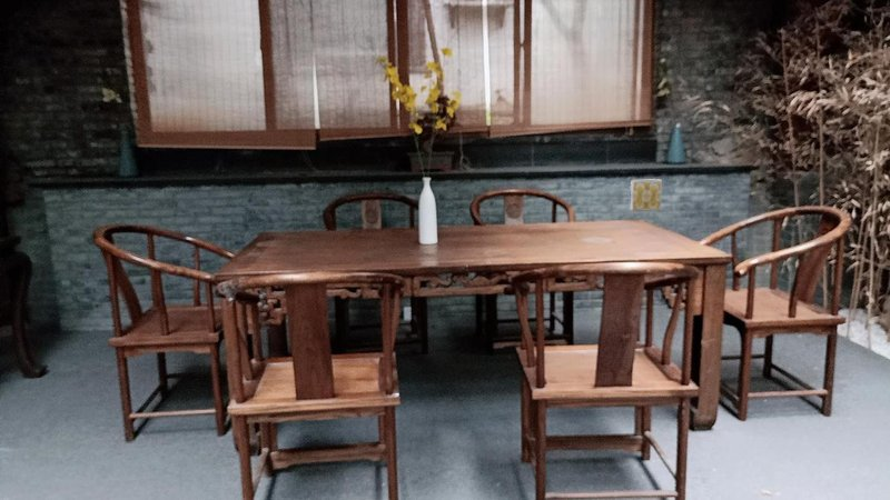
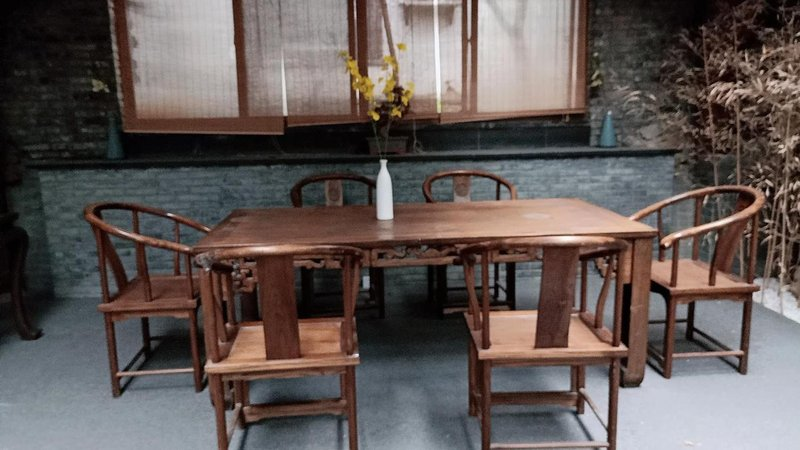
- ceramic tile (646, 194)
